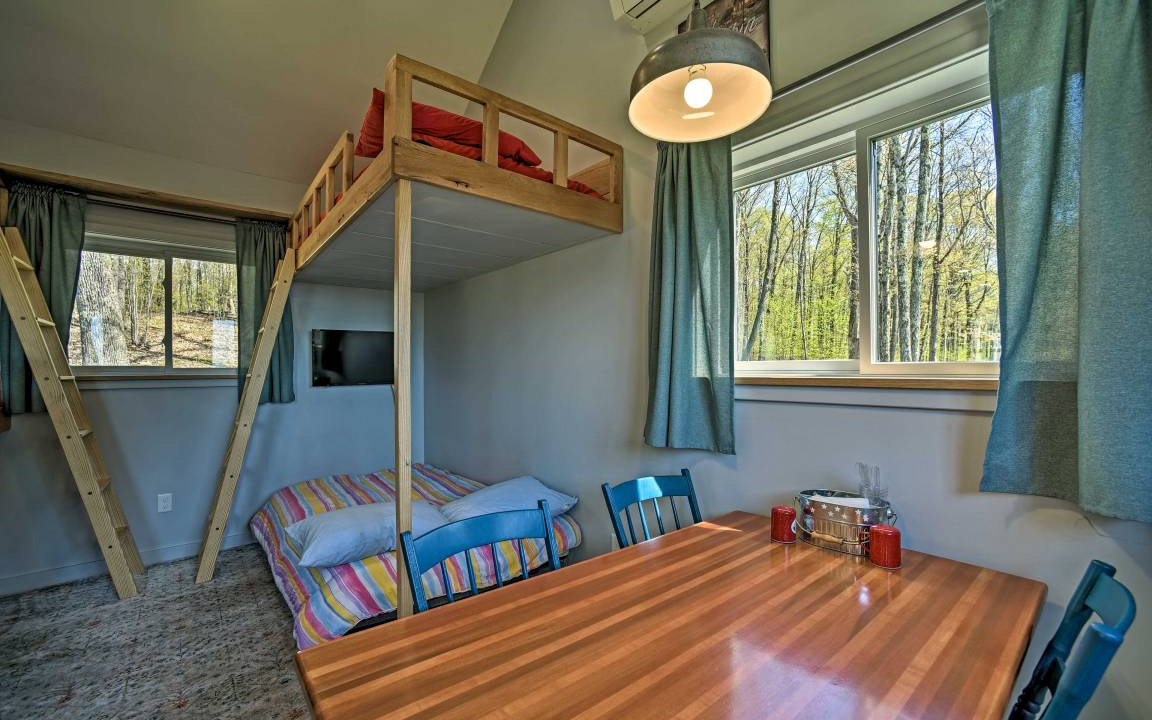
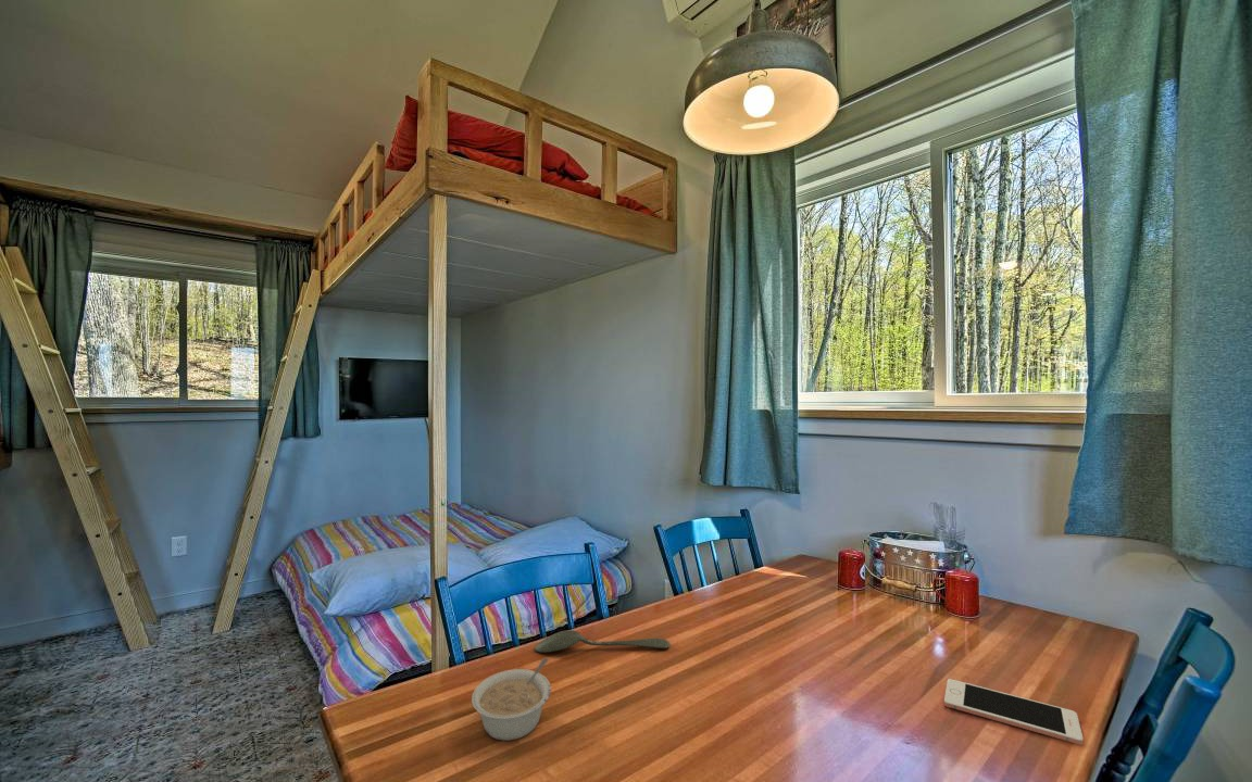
+ spoon (602, 642)
+ legume (512, 701)
+ cell phone (1009, 708)
